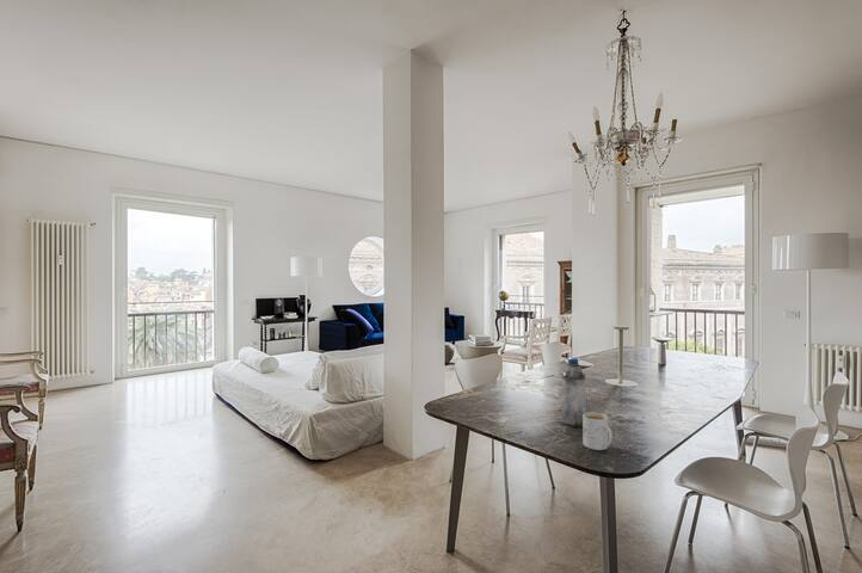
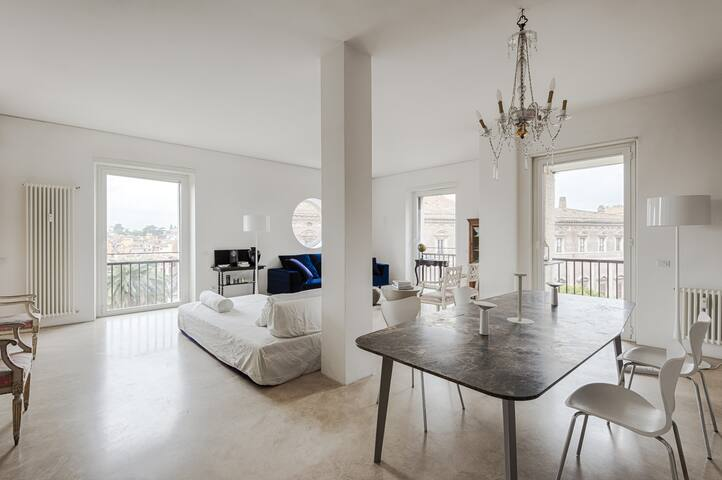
- water bottle (573, 390)
- mug (598, 432)
